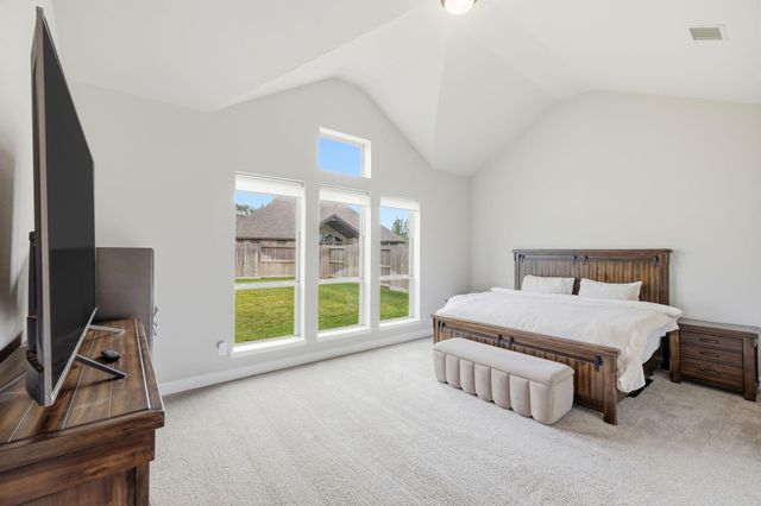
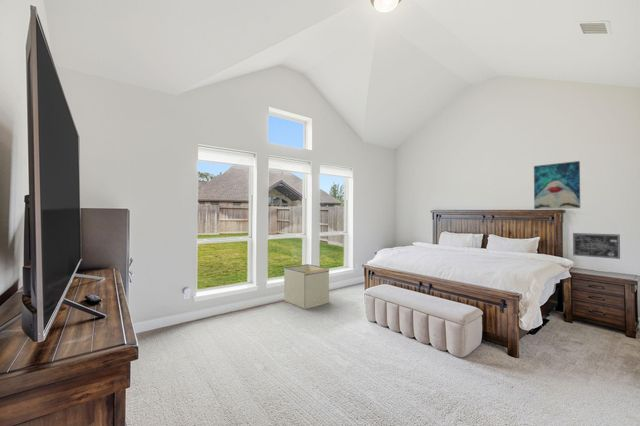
+ wall art (595, 245)
+ wall art (556, 186)
+ storage bin (306, 284)
